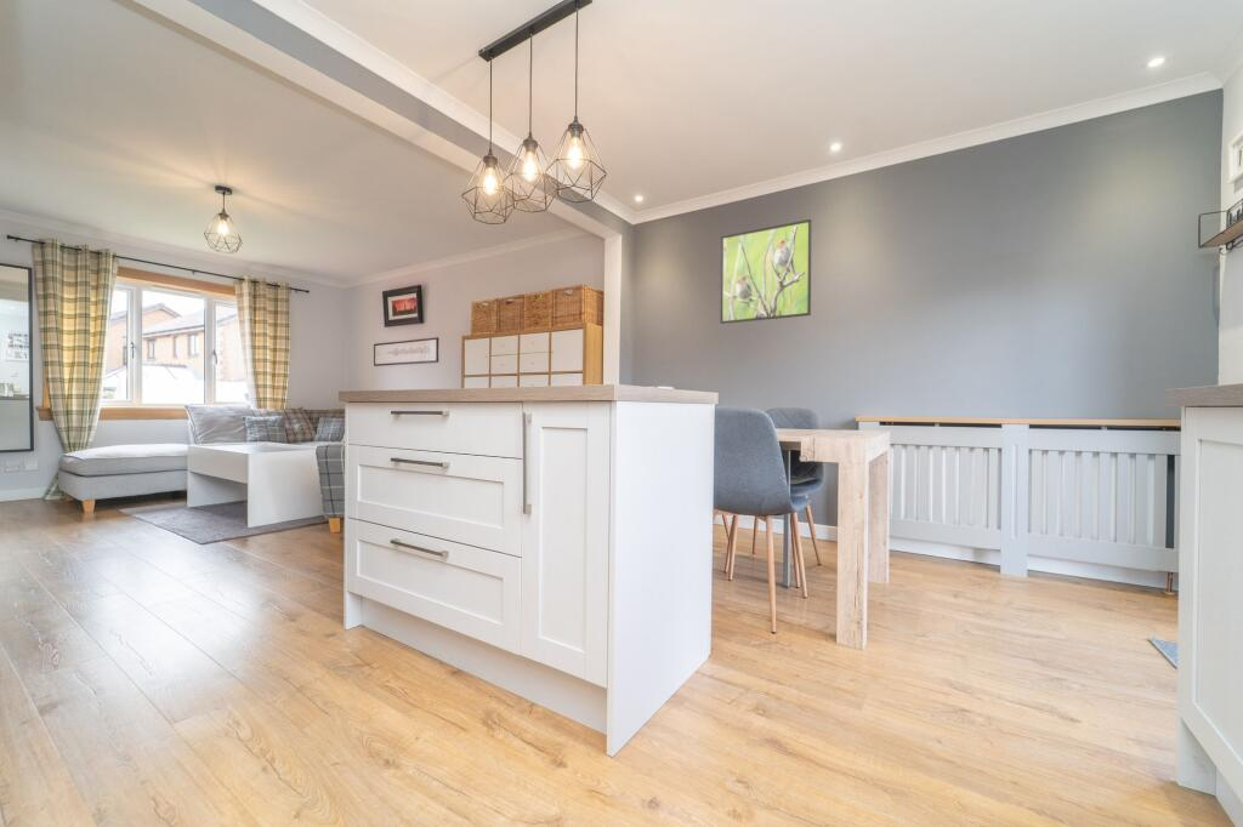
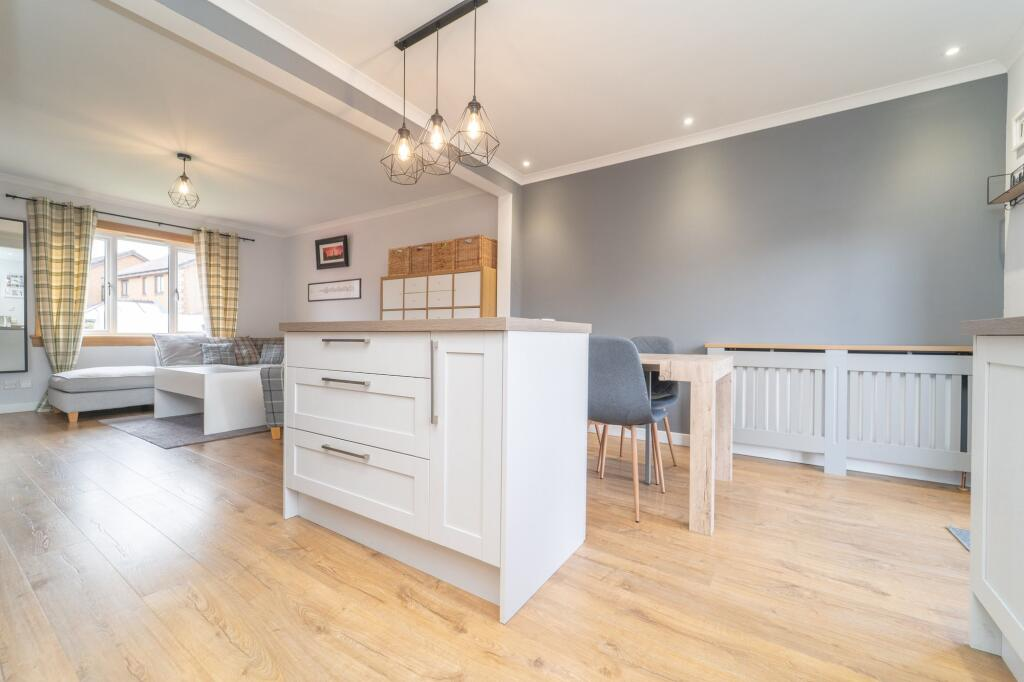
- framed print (764, 274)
